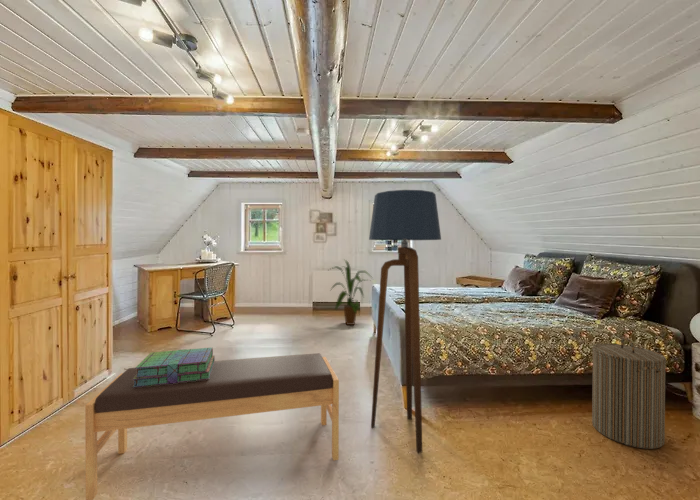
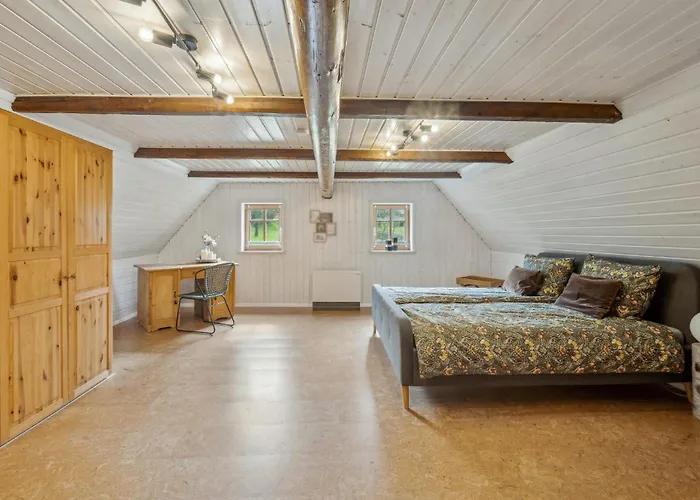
- bench (227, 412)
- stack of books (177, 364)
- floor lamp (405, 315)
- house plant (349, 292)
- laundry hamper (627, 385)
